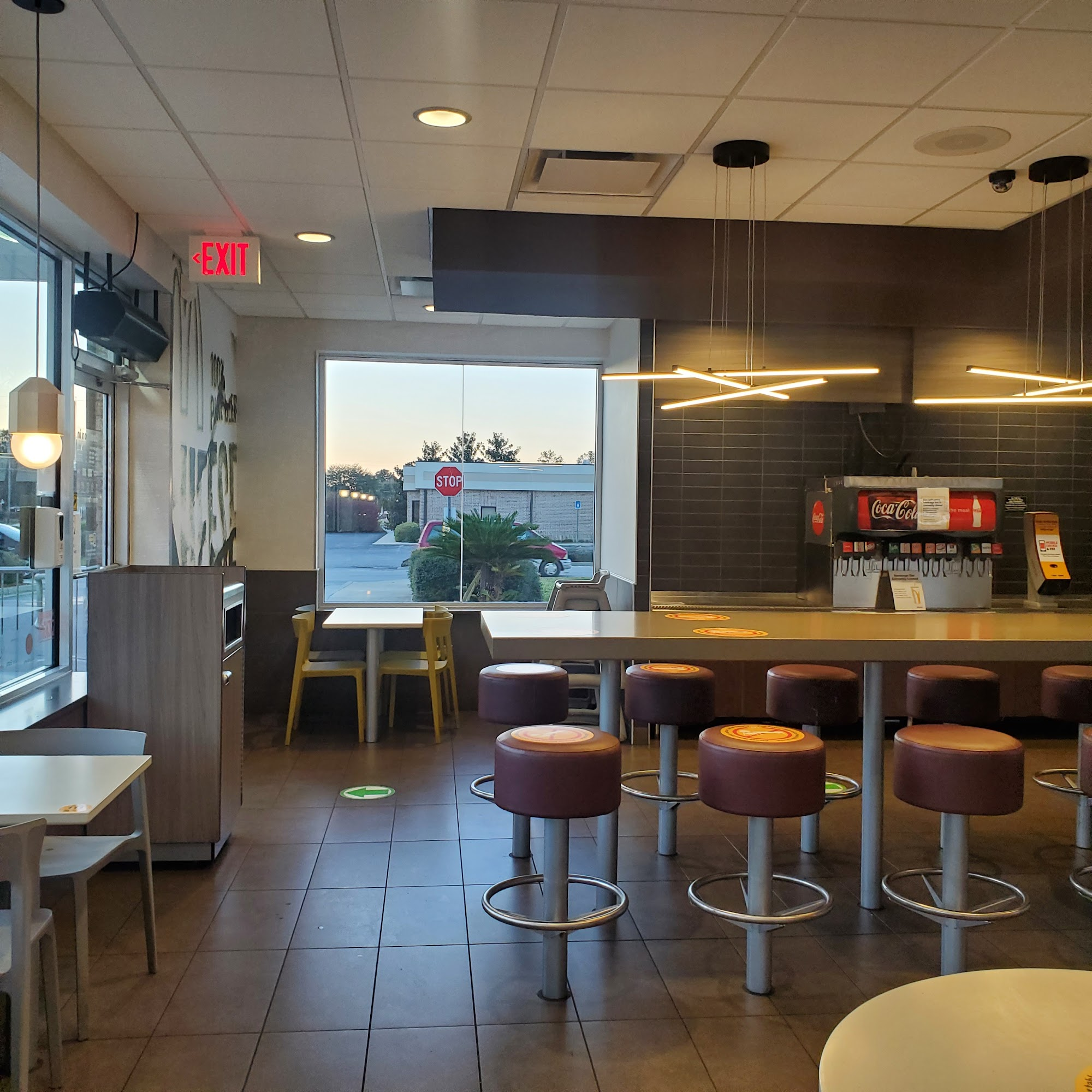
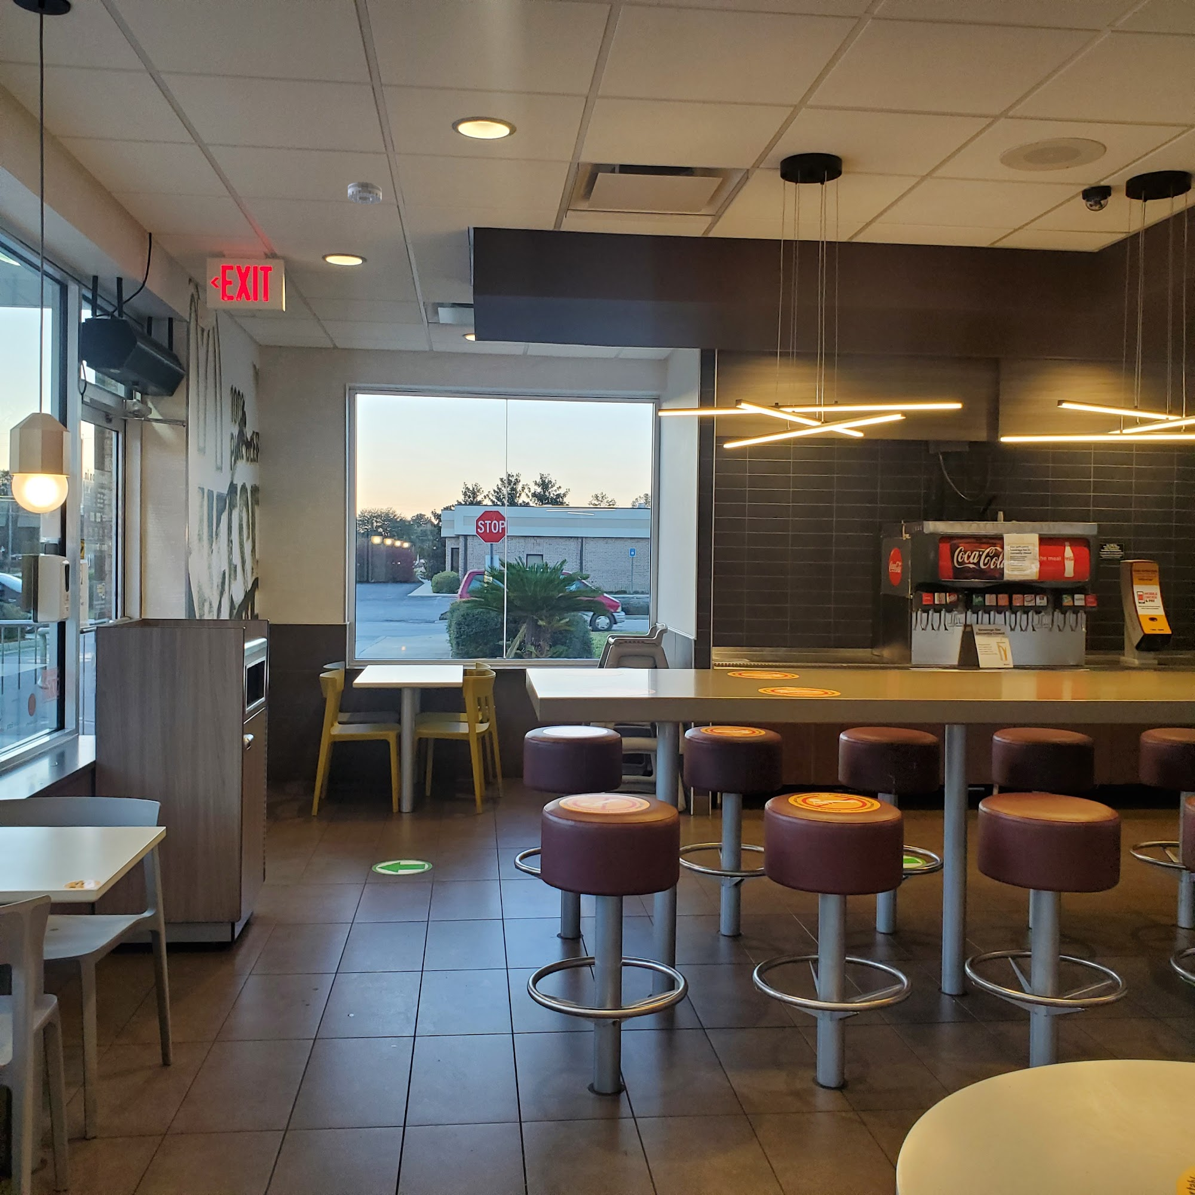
+ smoke detector (364, 193)
